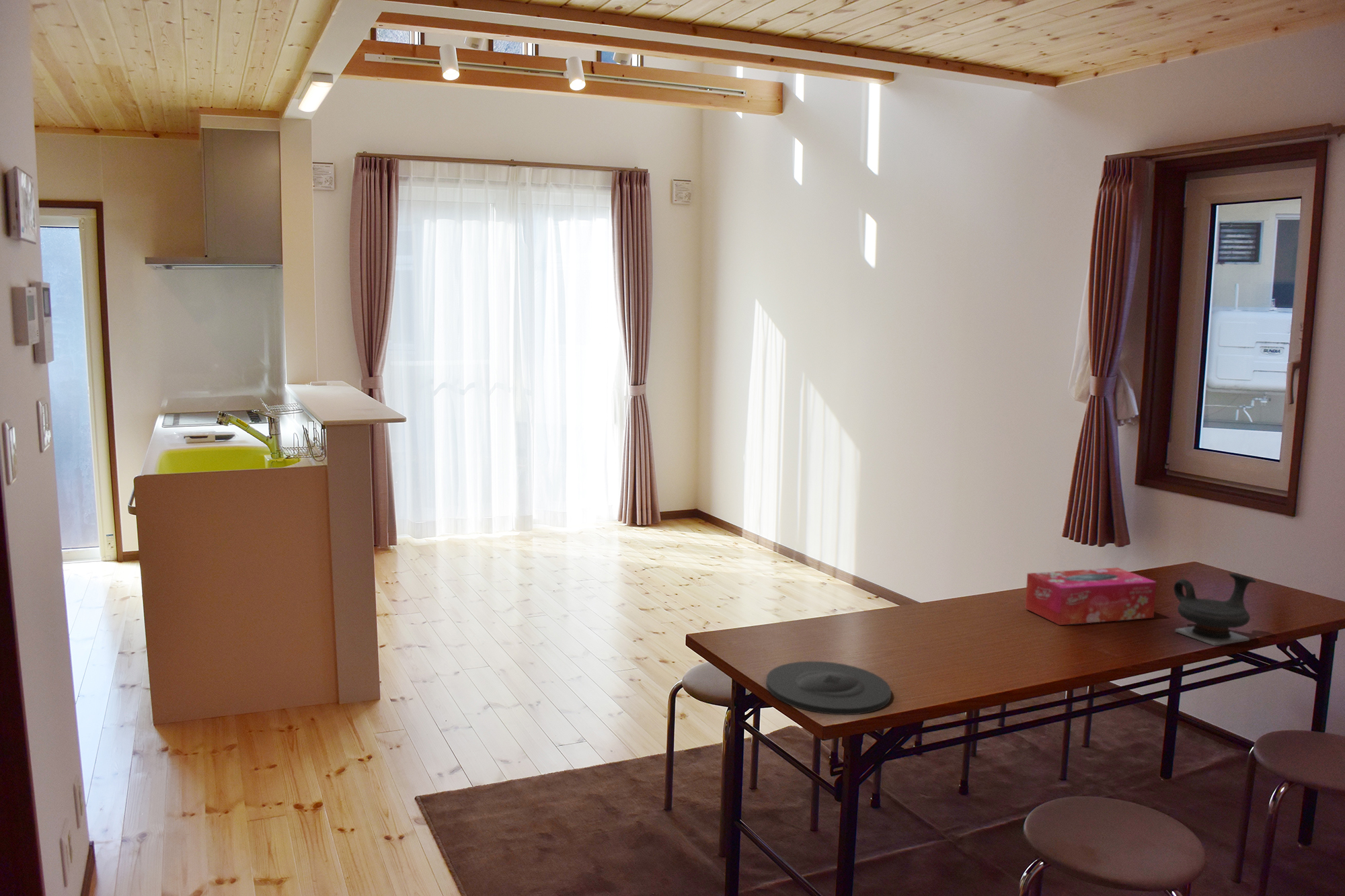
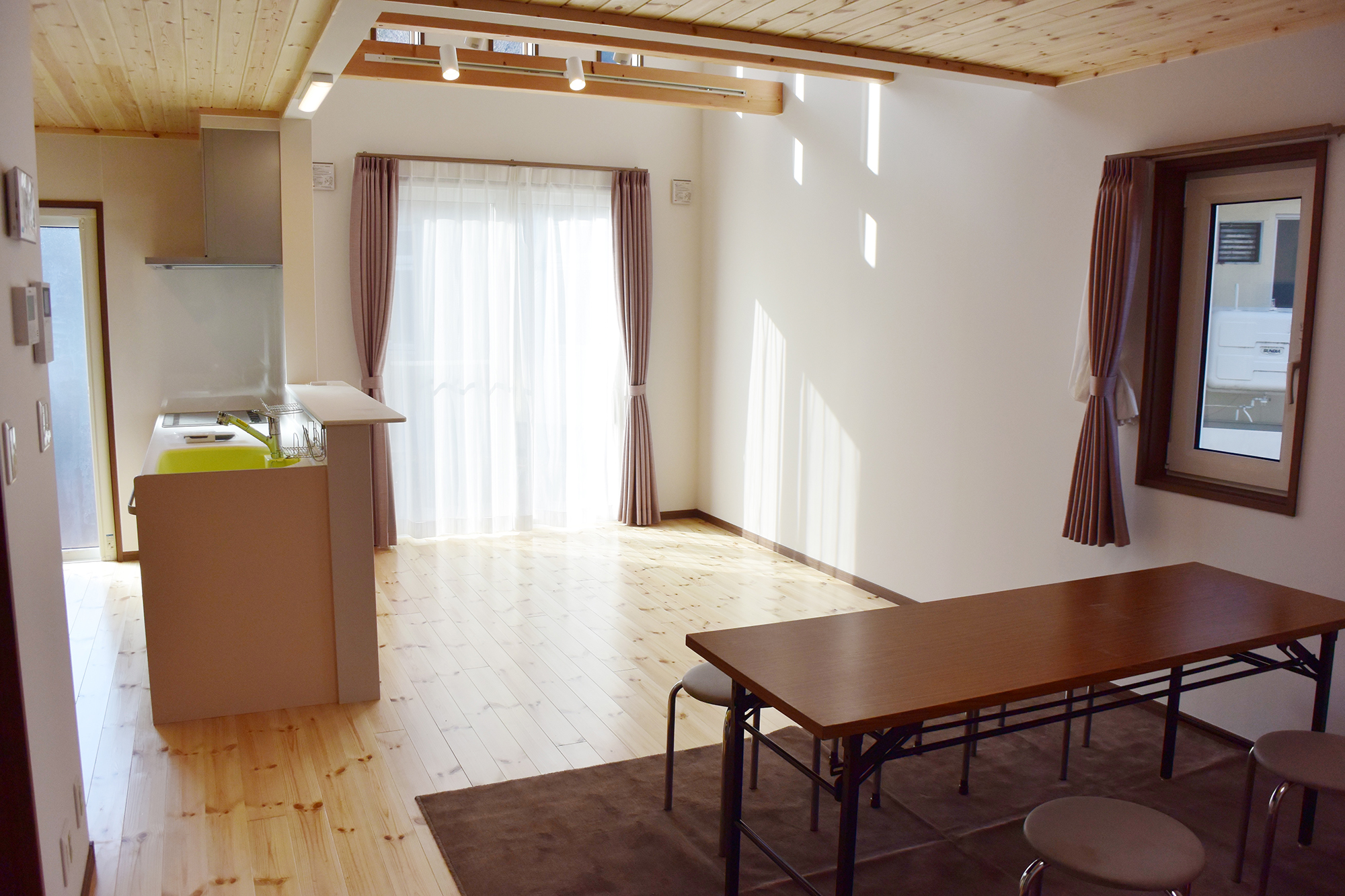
- teapot (1212, 603)
- plate (827, 682)
- tissue box (1089, 595)
